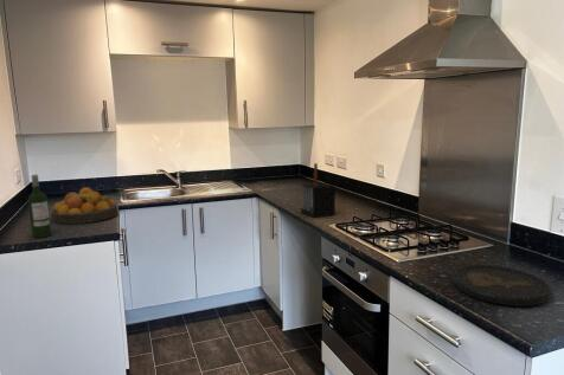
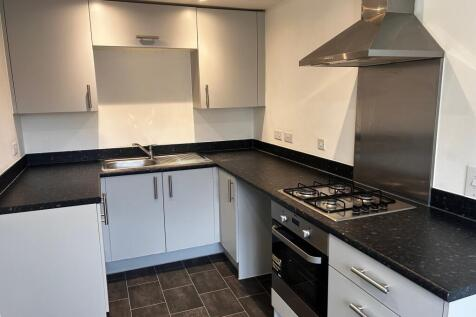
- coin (499, 283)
- fruit bowl (84, 202)
- knife block (315, 188)
- wine bottle (38, 205)
